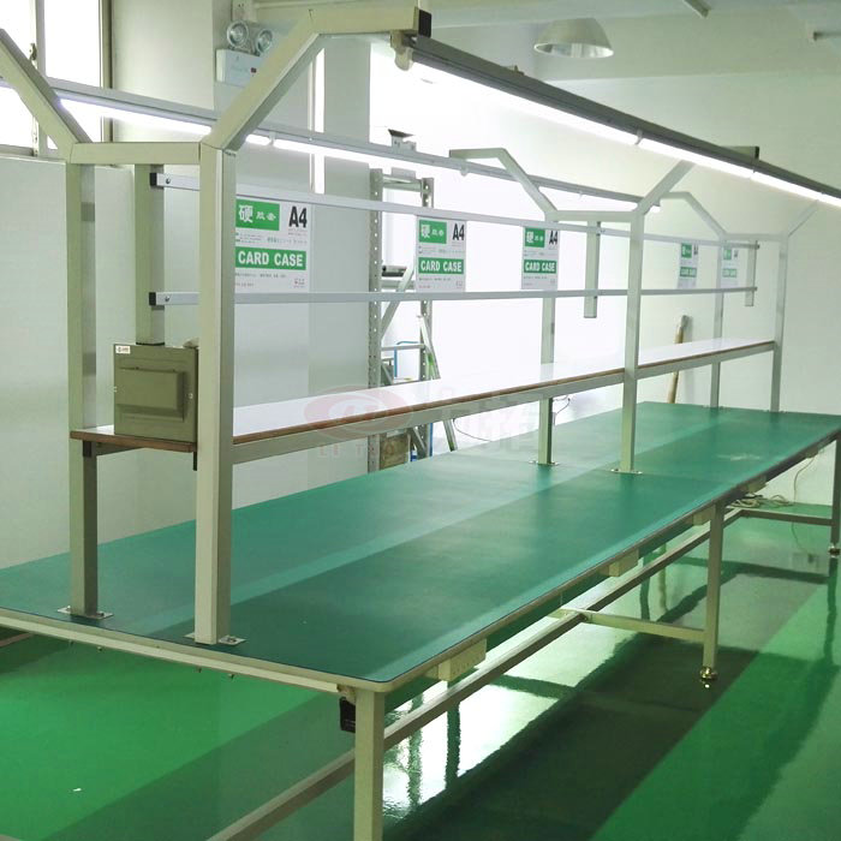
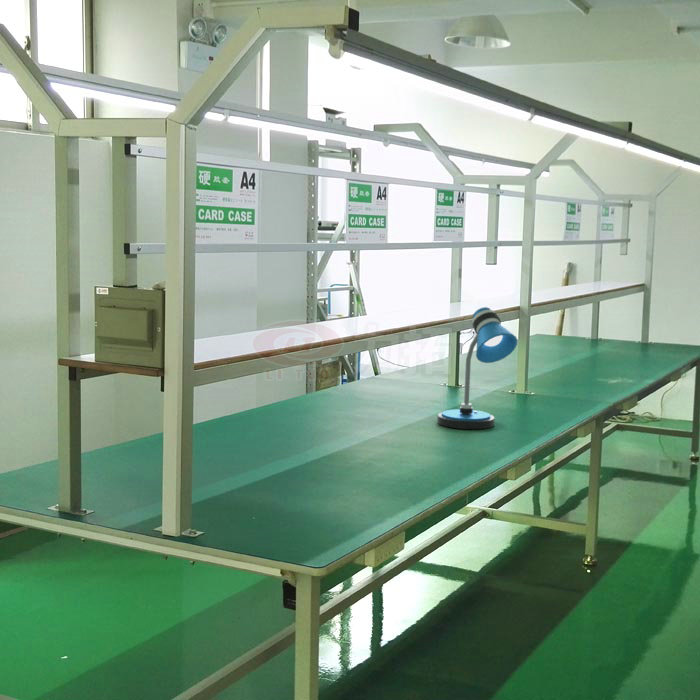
+ desk lamp (481, 361)
